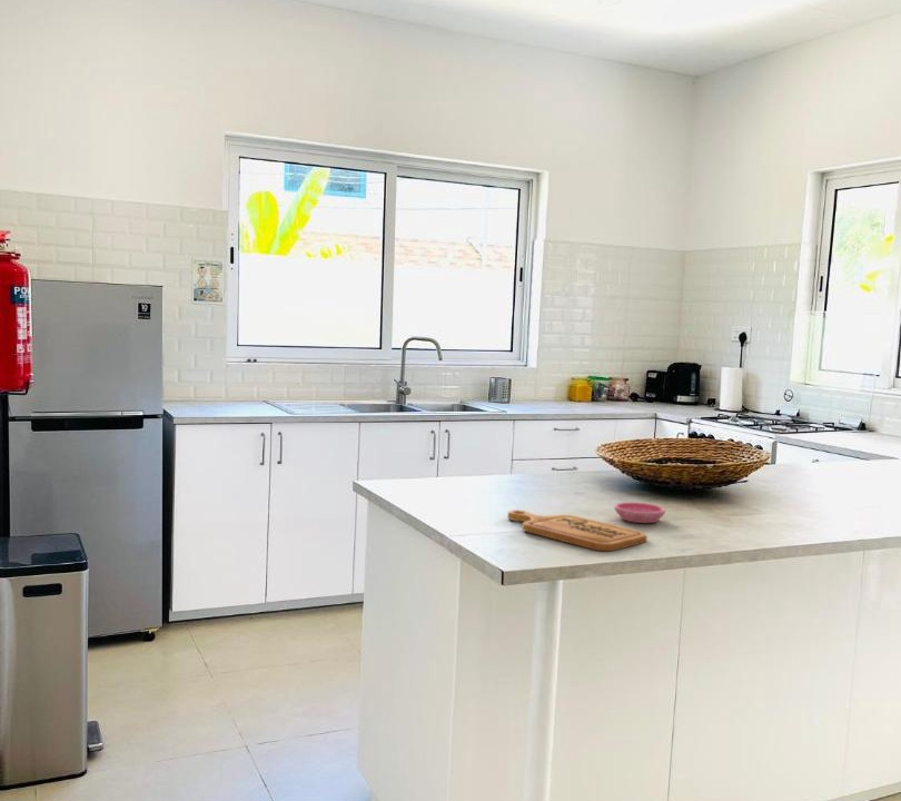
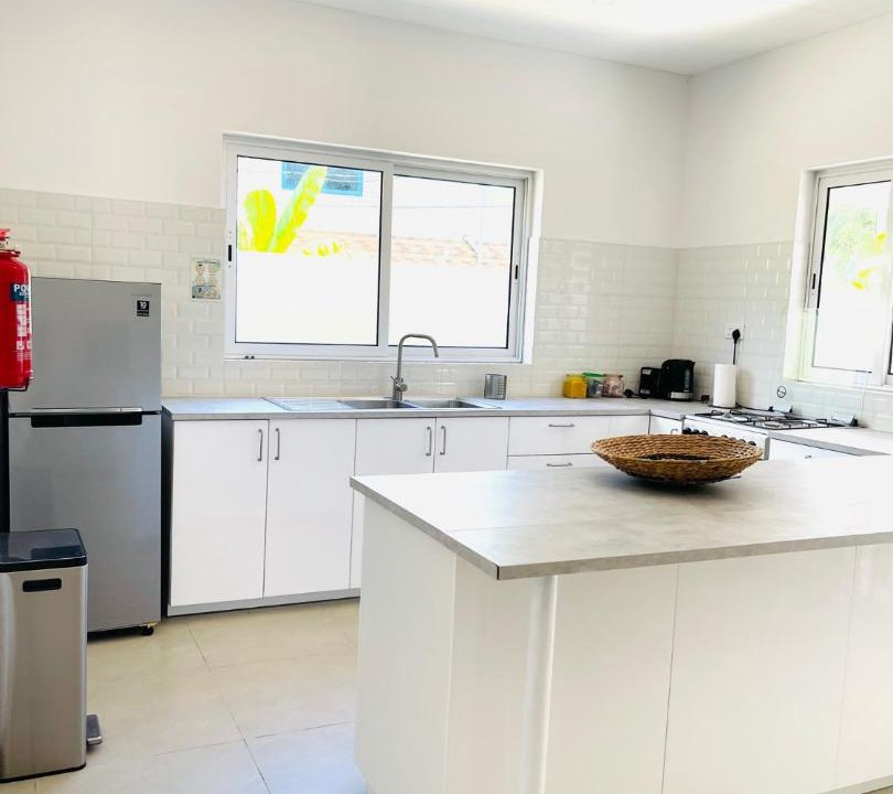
- saucer (638, 513)
- cutting board (566, 527)
